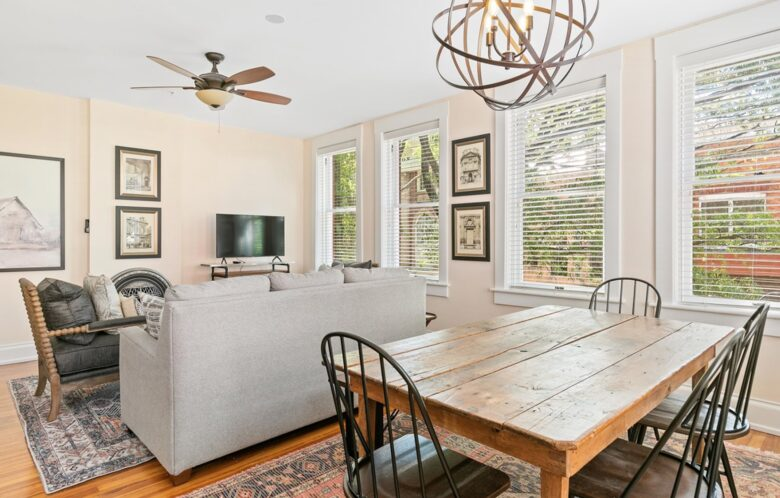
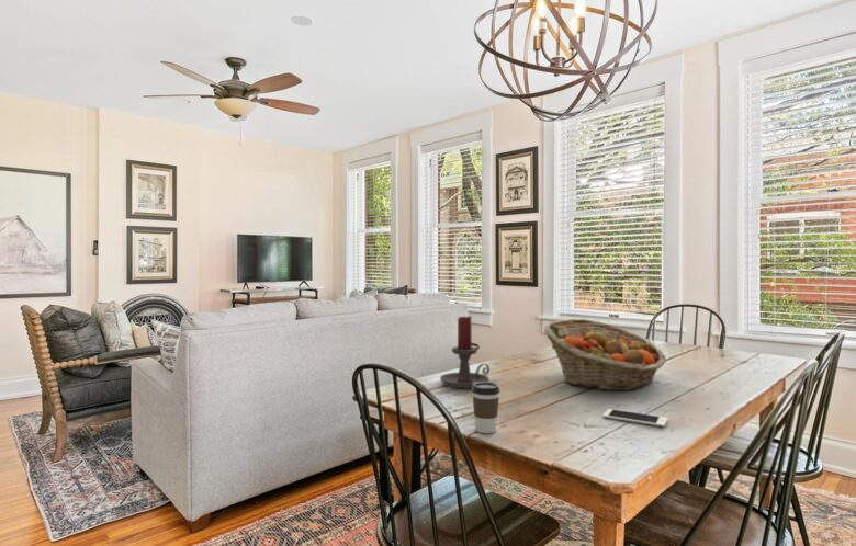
+ fruit basket (602, 351)
+ cell phone (634, 417)
+ coffee cup (485, 407)
+ candle holder (469, 348)
